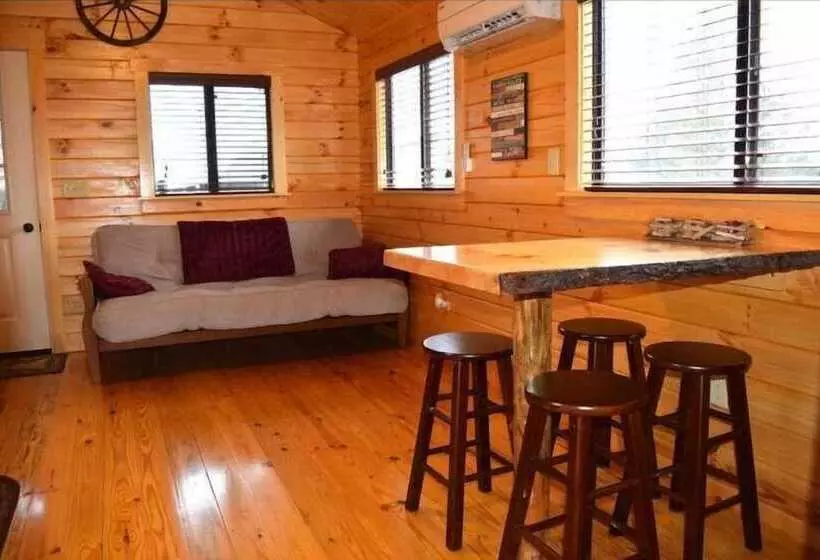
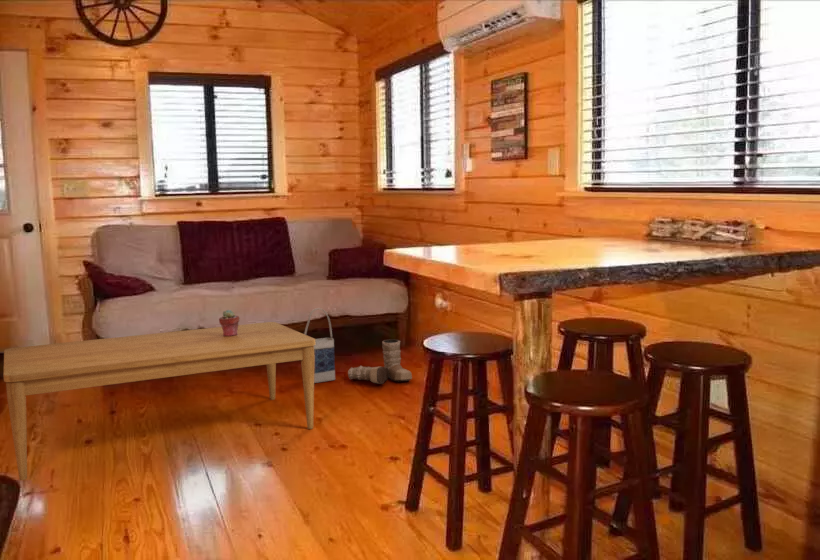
+ coffee table (164, 377)
+ boots (380, 366)
+ bag (318, 344)
+ potted succulent (229, 322)
